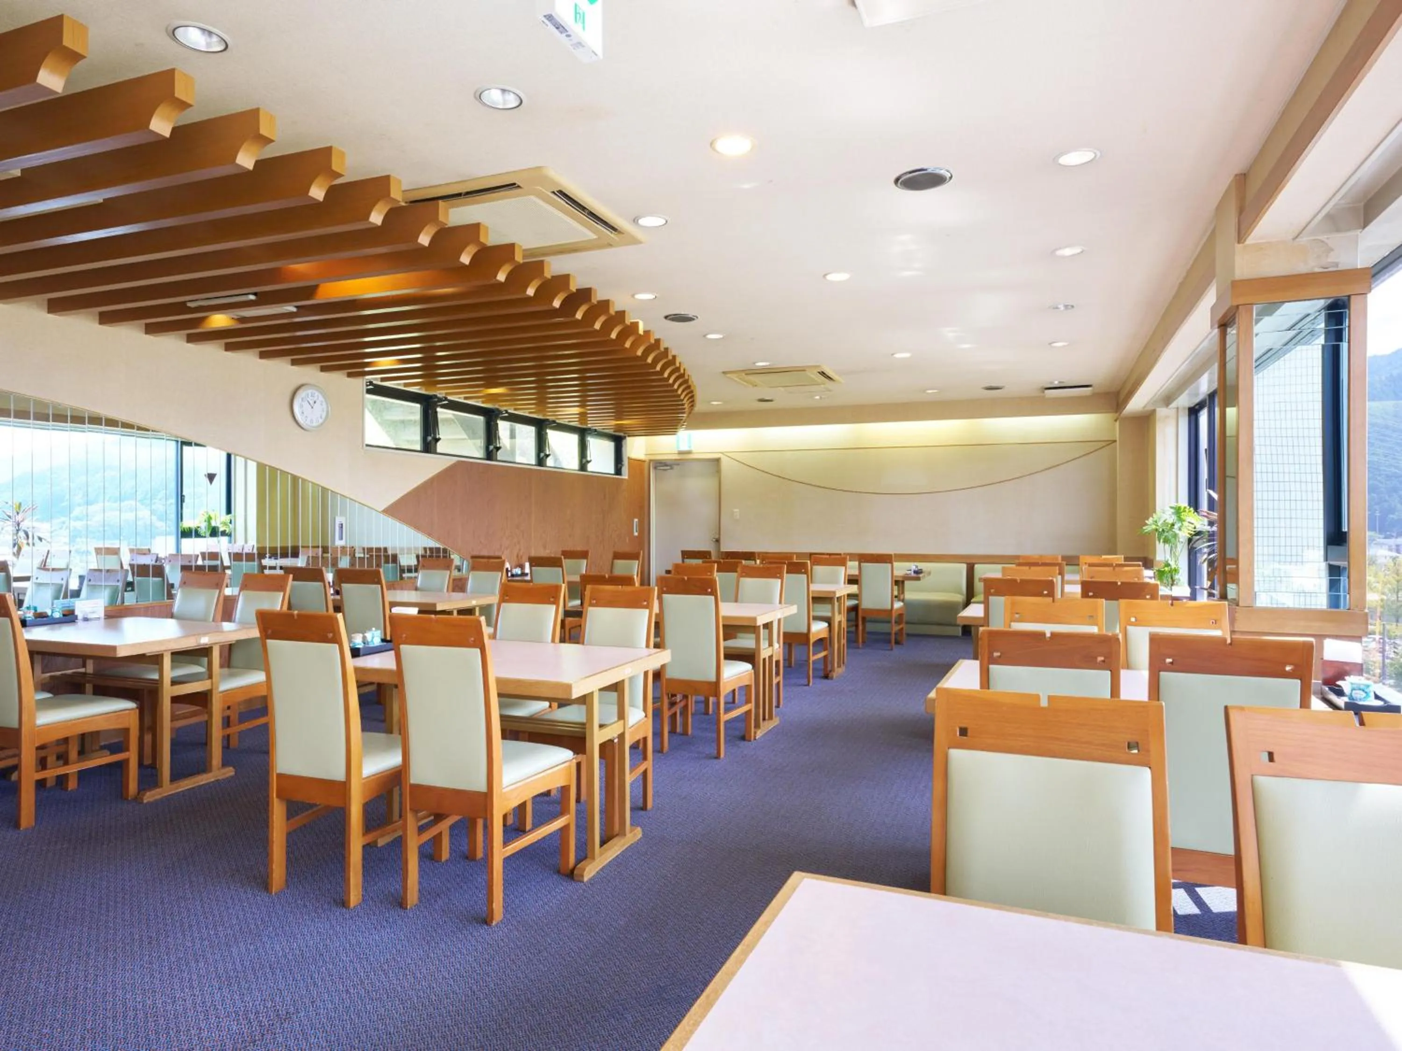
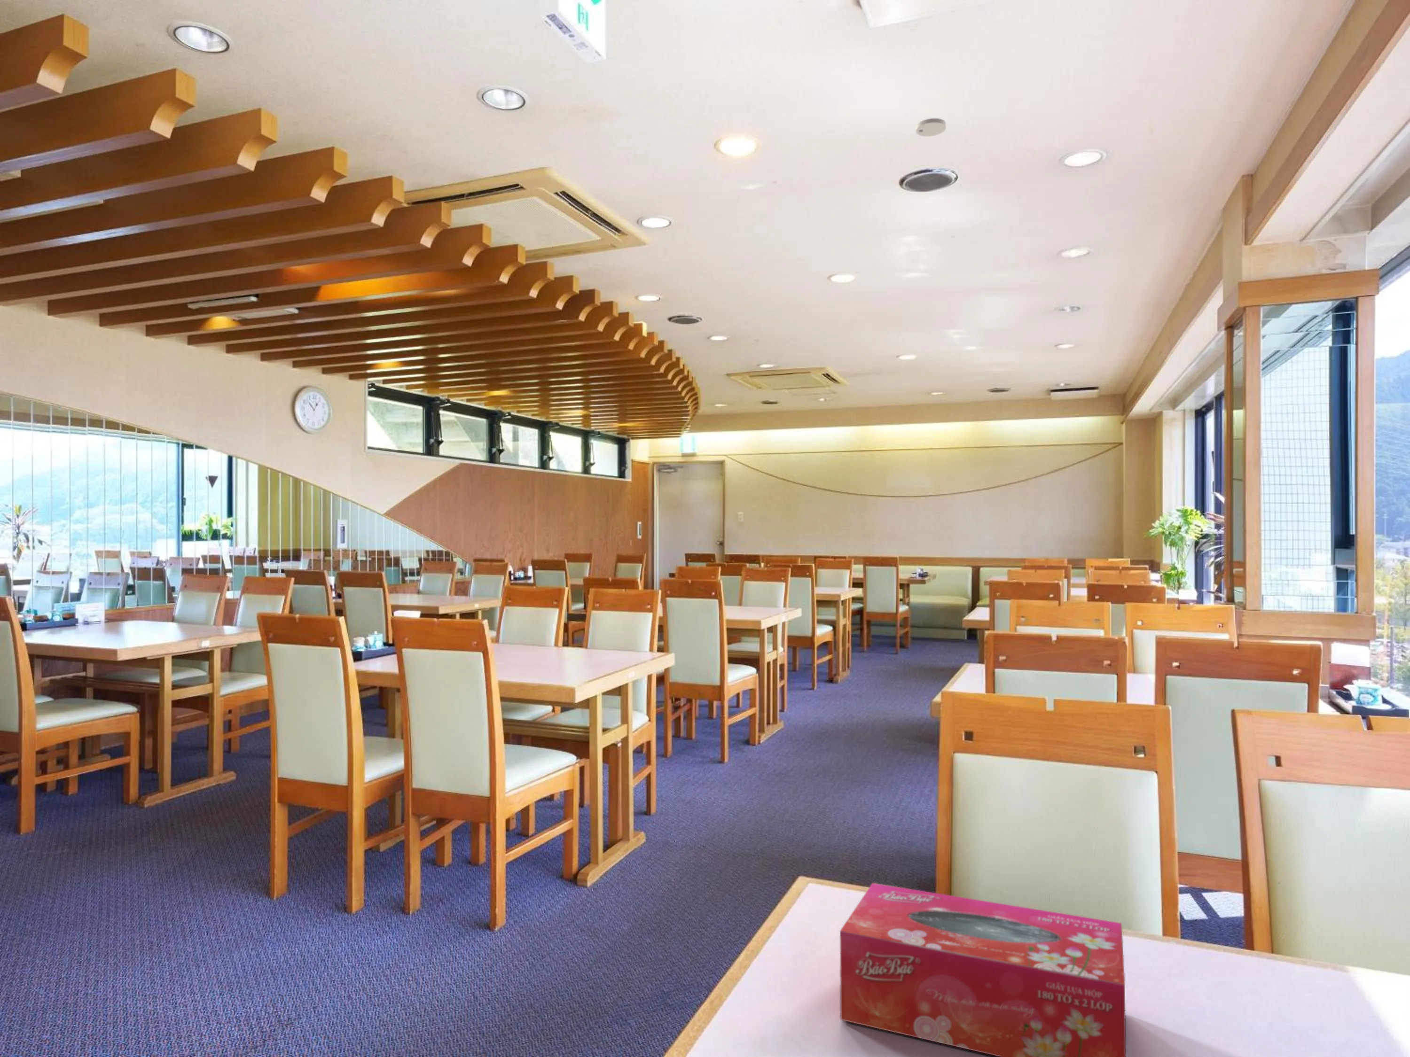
+ smoke detector (930, 128)
+ tissue box (983, 970)
